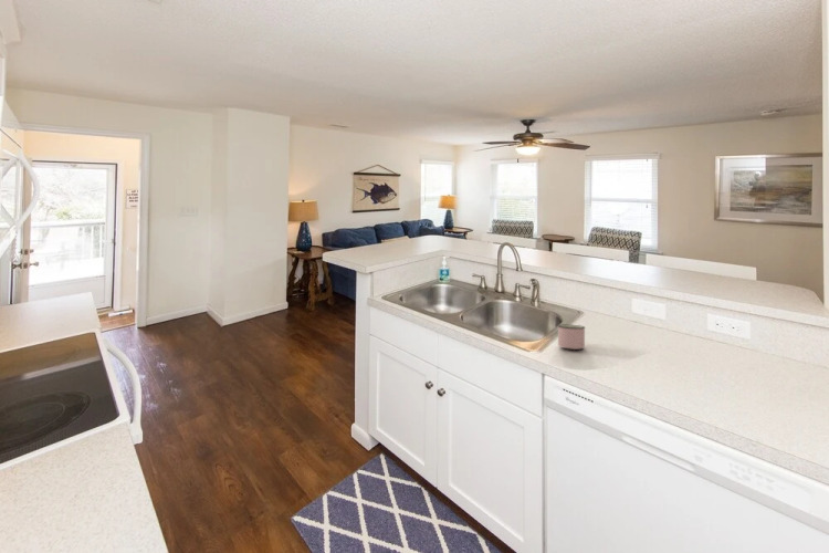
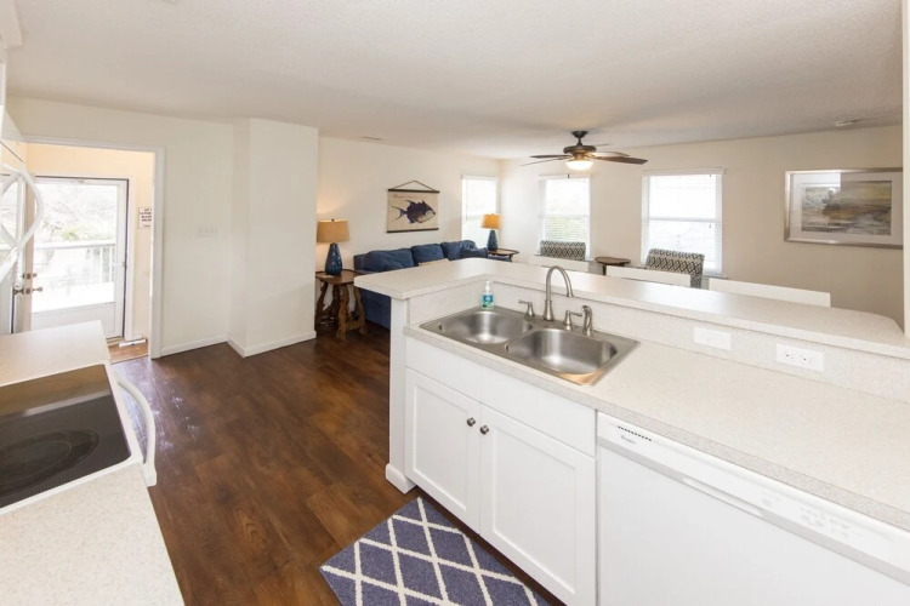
- mug (573, 336)
